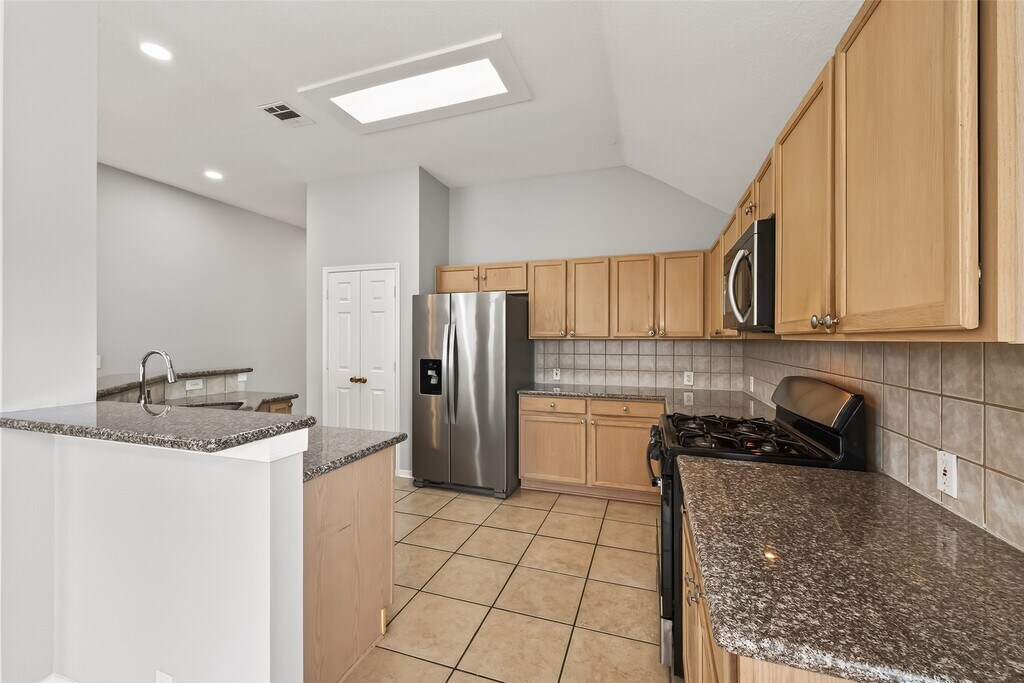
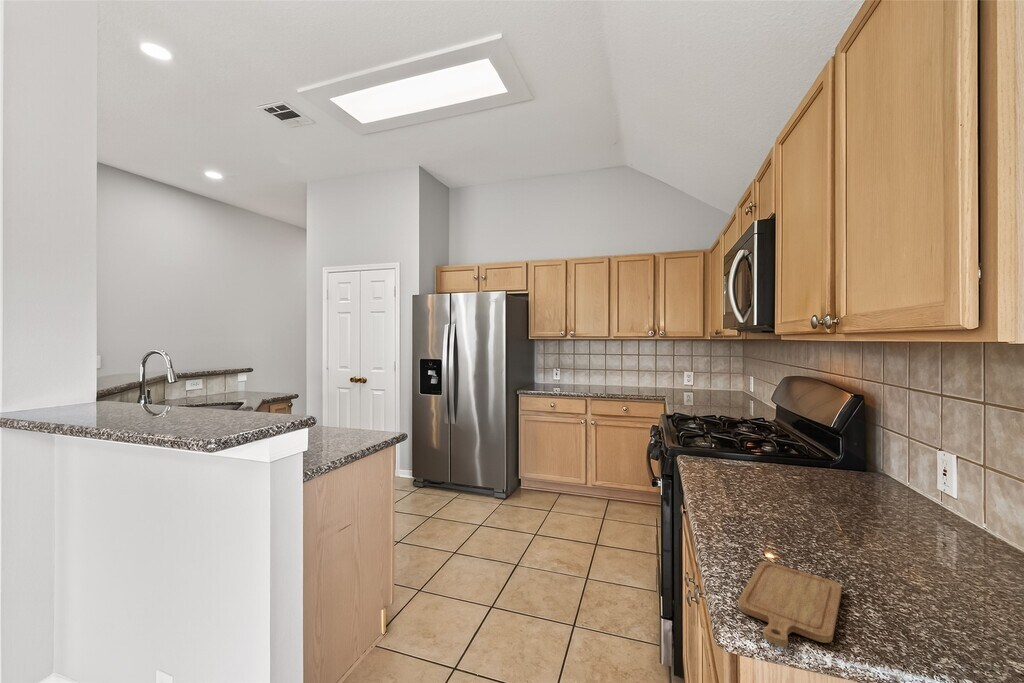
+ chopping board (788, 602)
